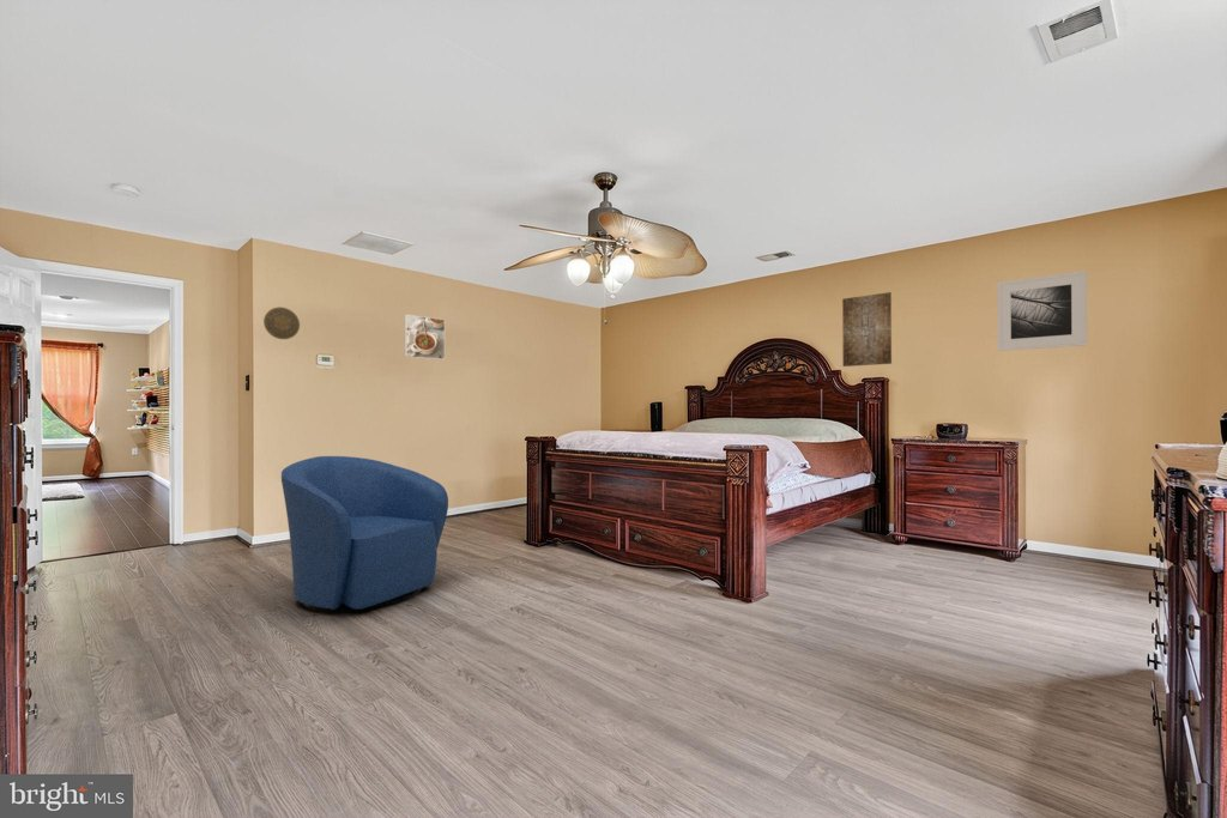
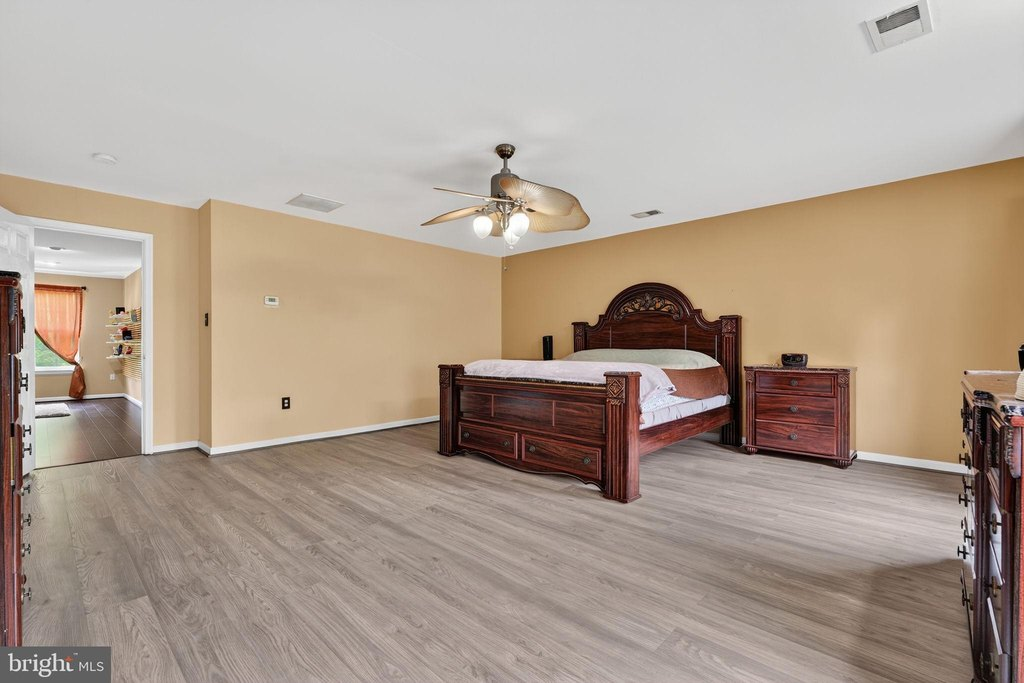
- armchair (359, 525)
- wall art (866, 329)
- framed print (425, 338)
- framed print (1040, 313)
- decorative plate (282, 322)
